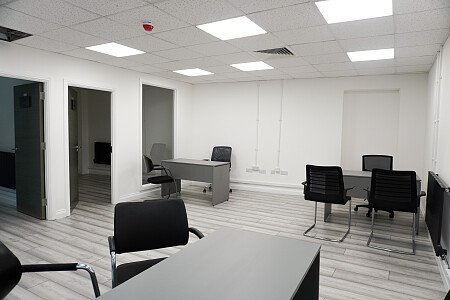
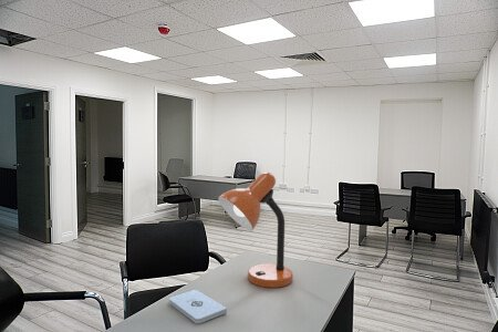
+ desk lamp (255, 225)
+ notepad (196, 304)
